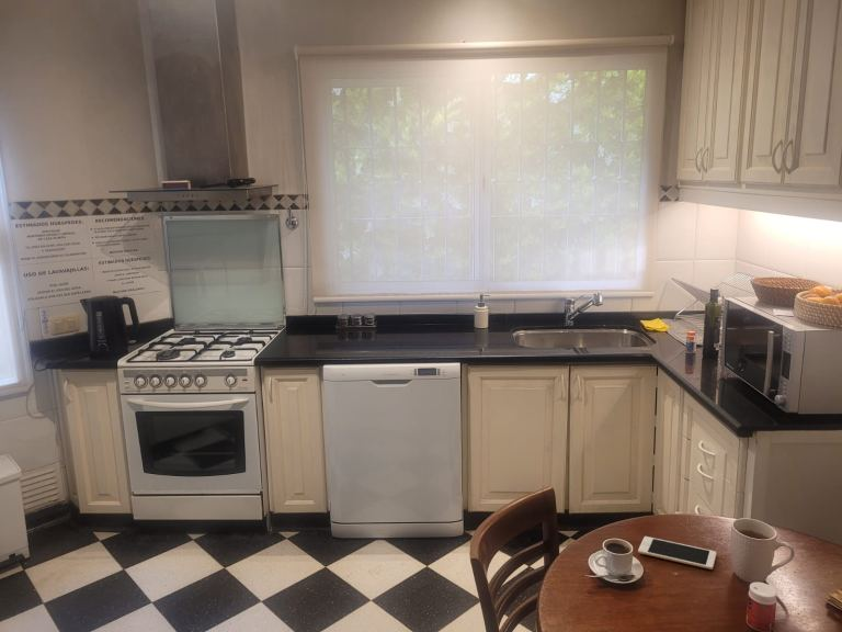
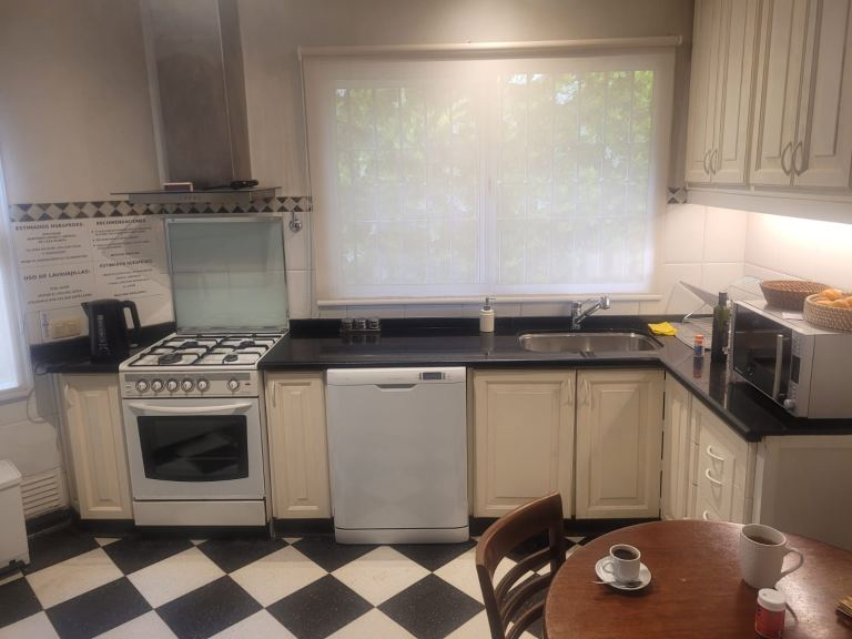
- cell phone (676, 552)
